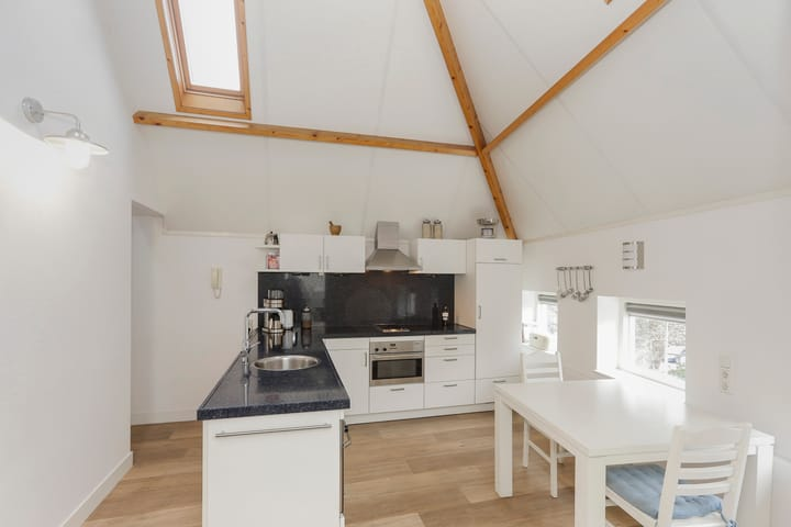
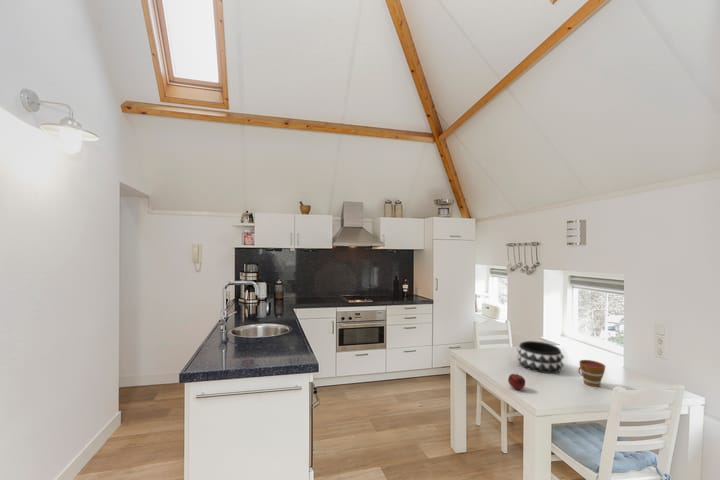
+ fruit (516, 380)
+ cup (590, 373)
+ decorative bowl (539, 356)
